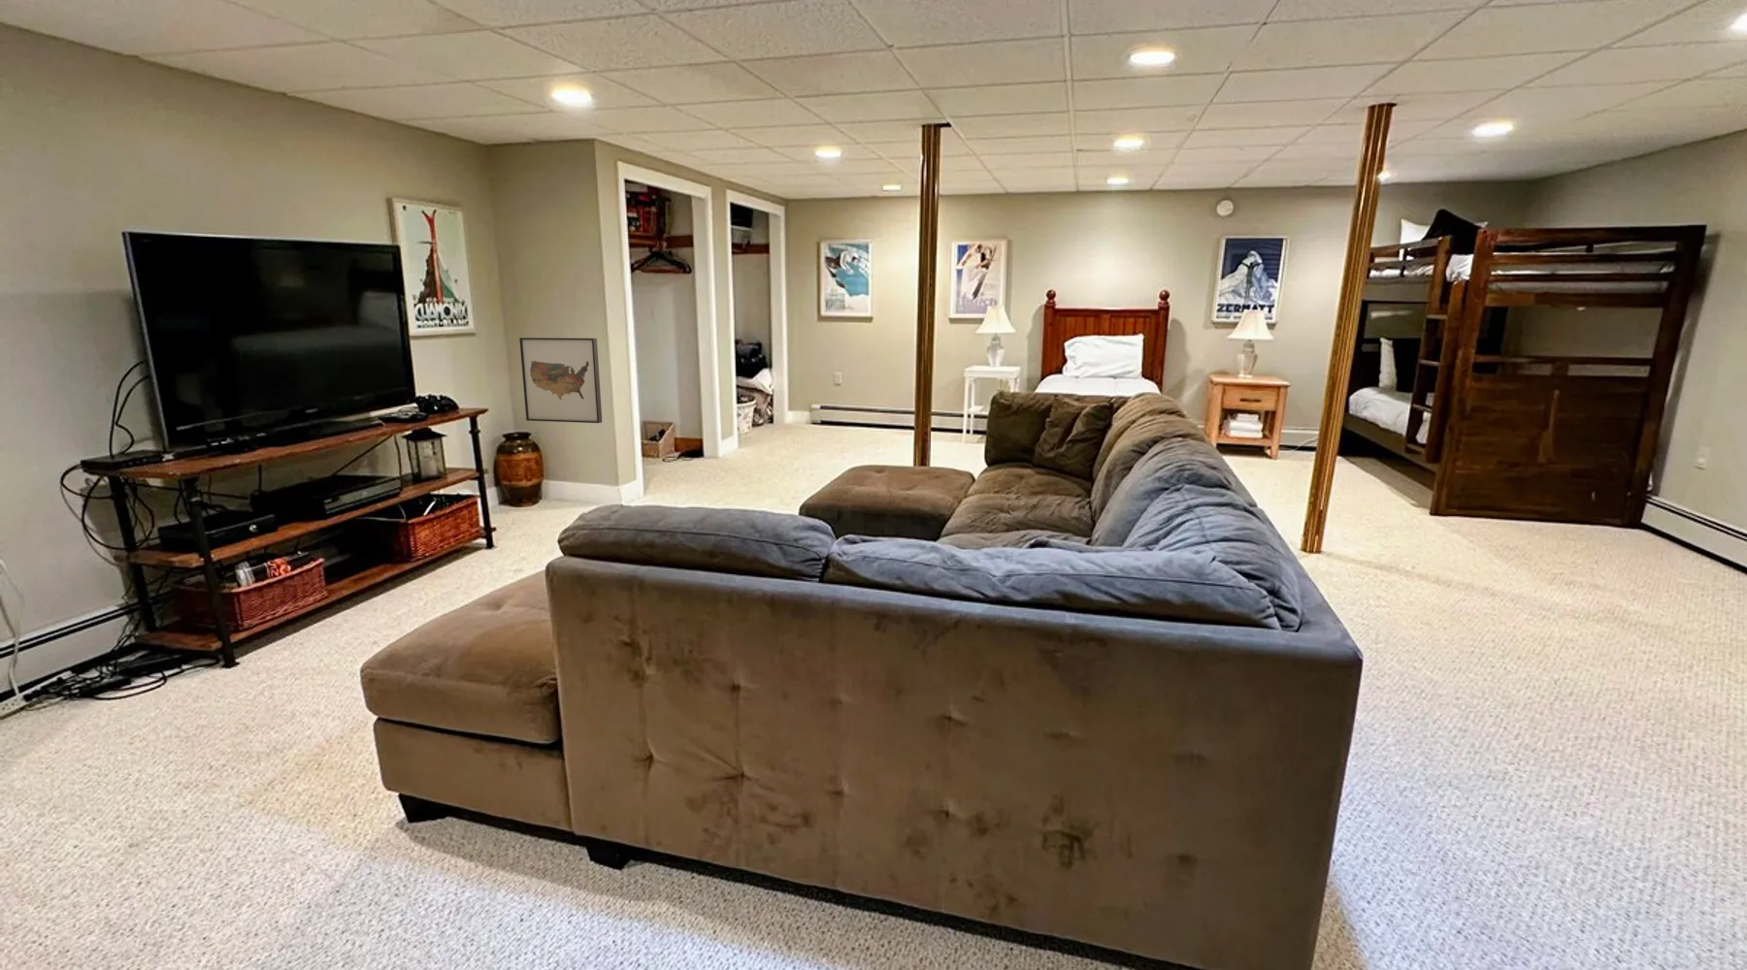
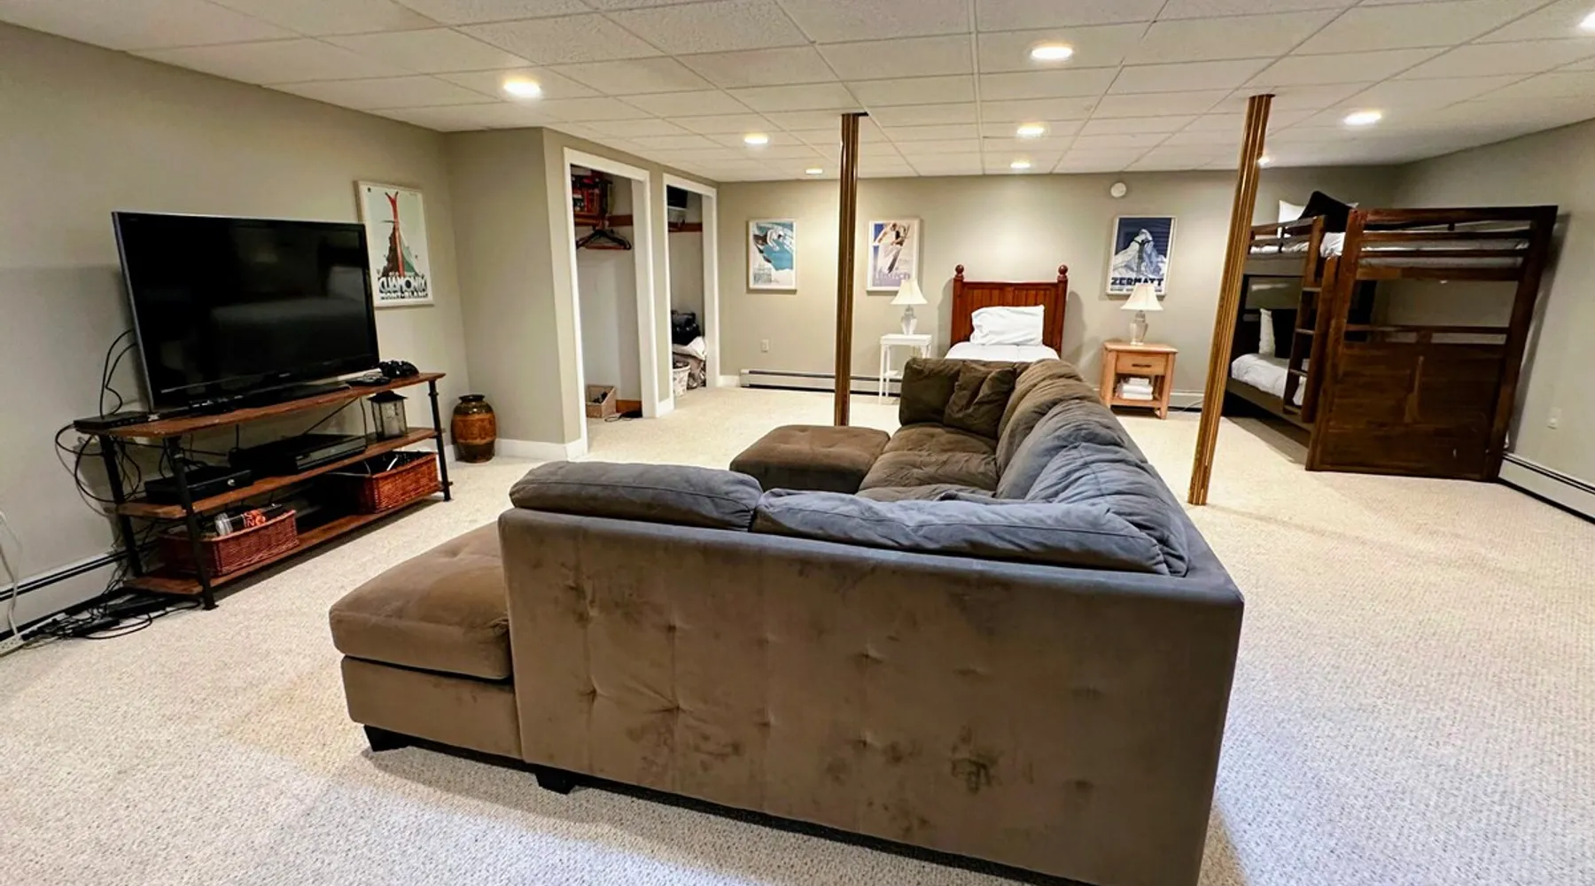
- wall art (560, 379)
